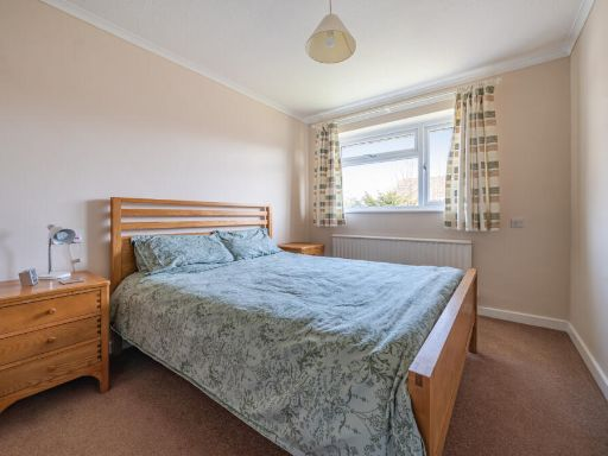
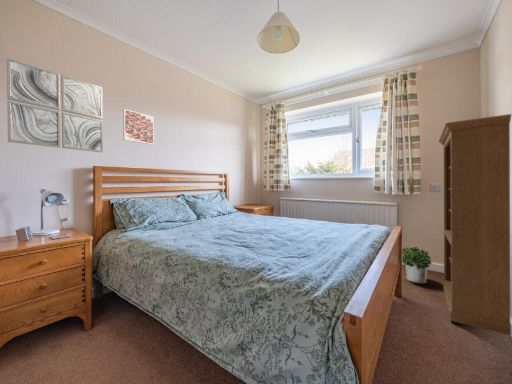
+ wall art (59, 112)
+ potted plant (414, 263)
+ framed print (139, 127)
+ bookshelf (467, 218)
